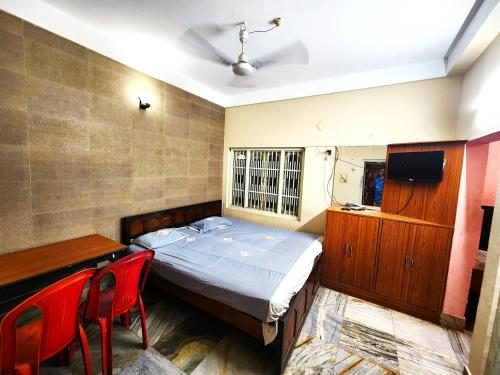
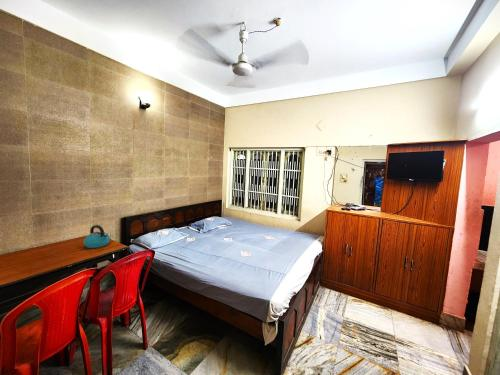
+ kettle (98, 235)
